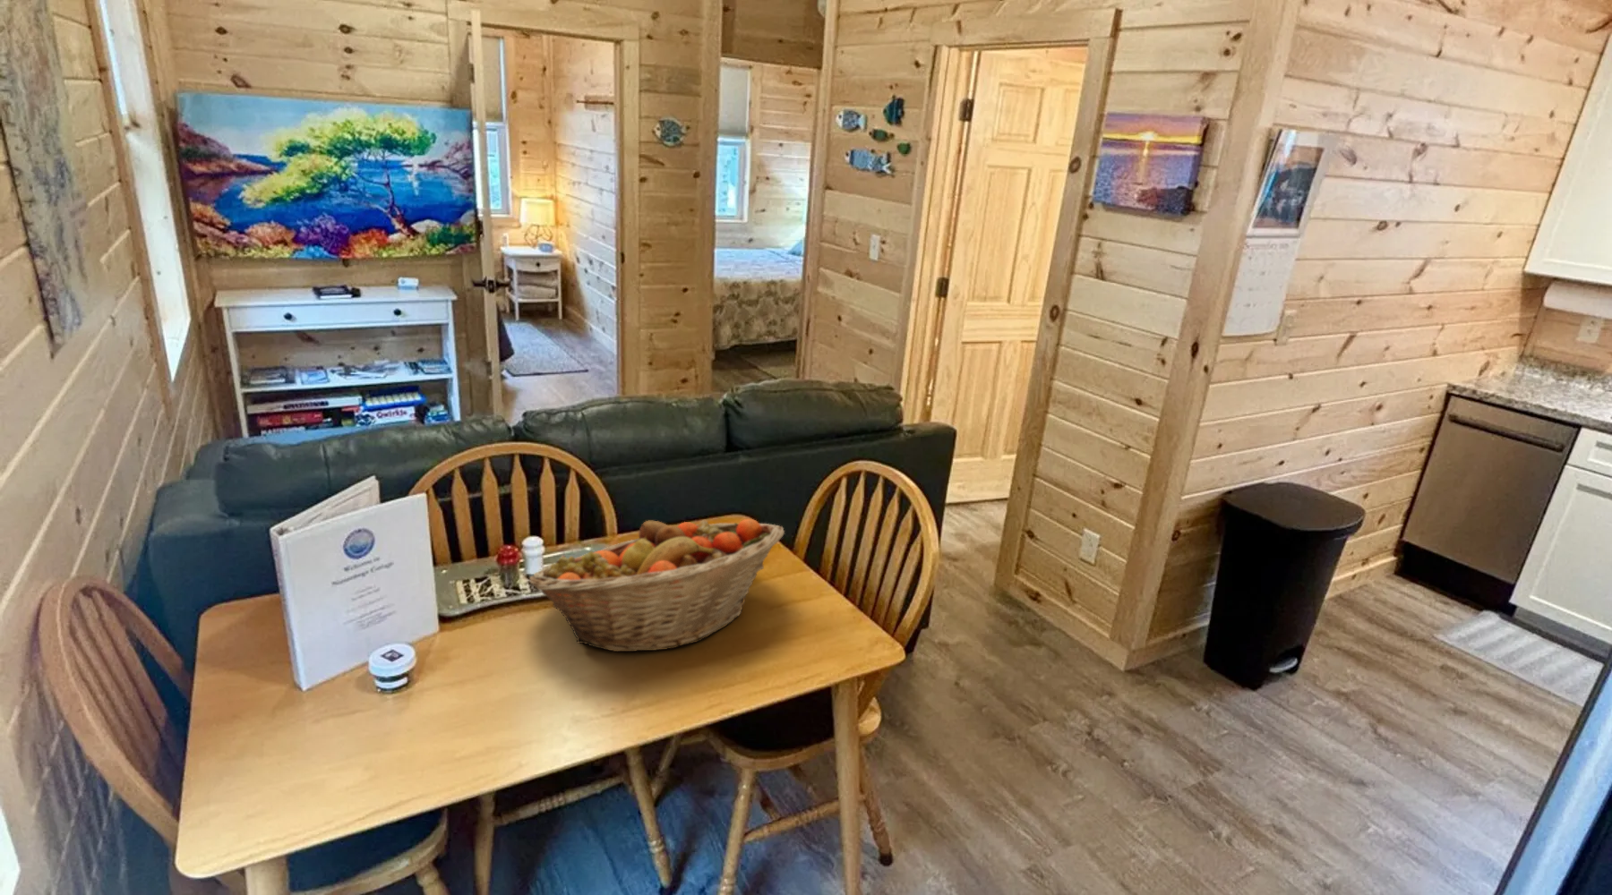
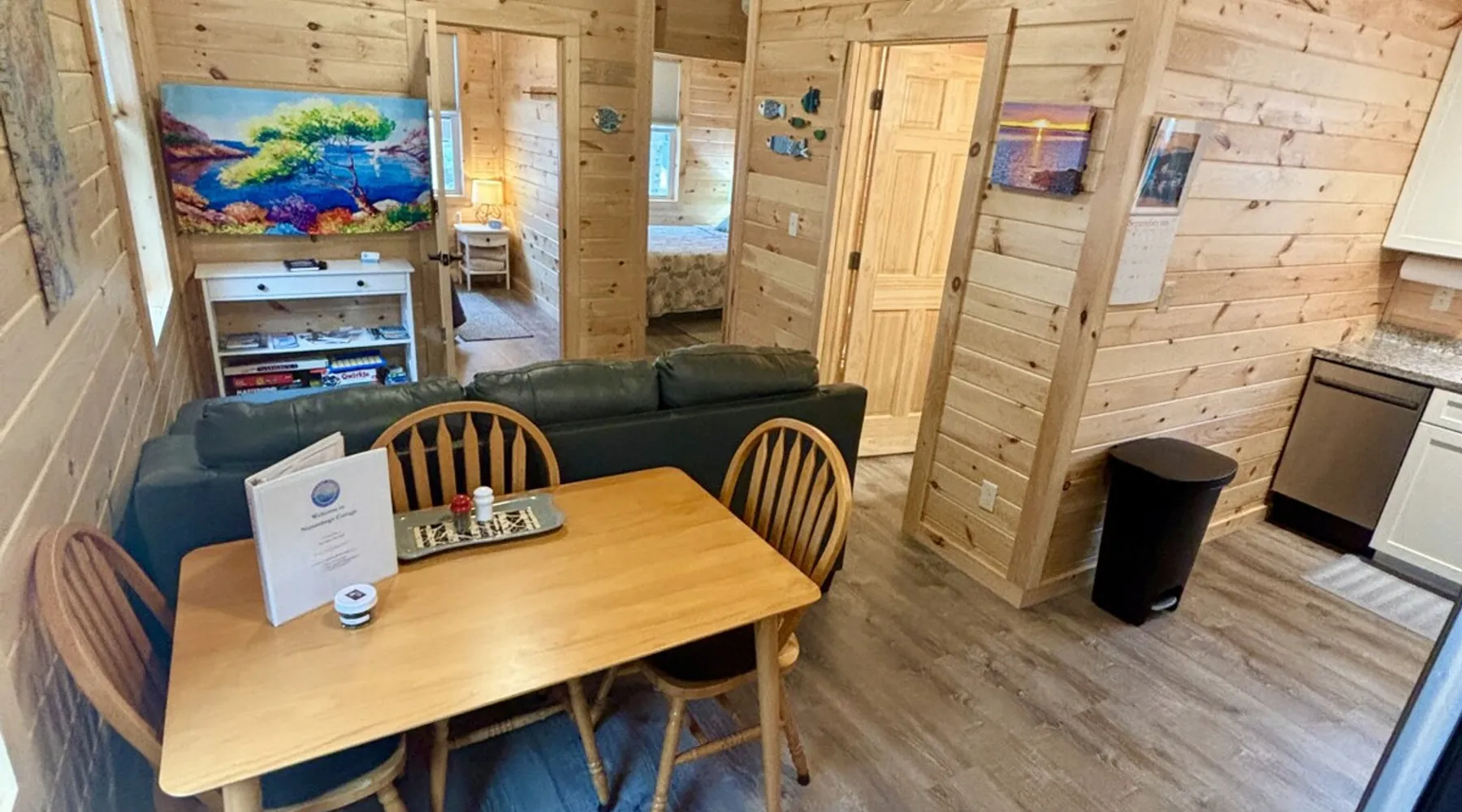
- fruit basket (662, 571)
